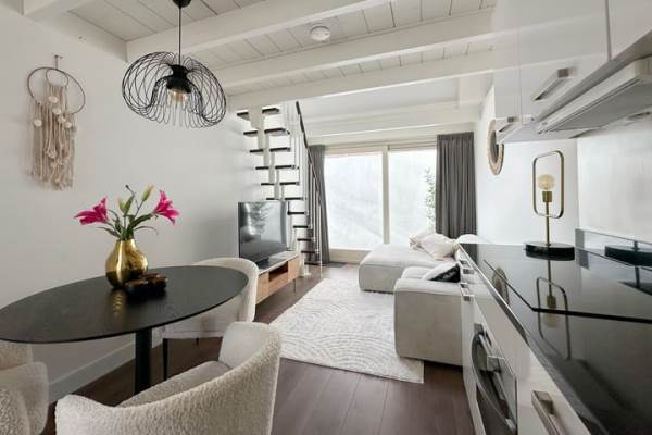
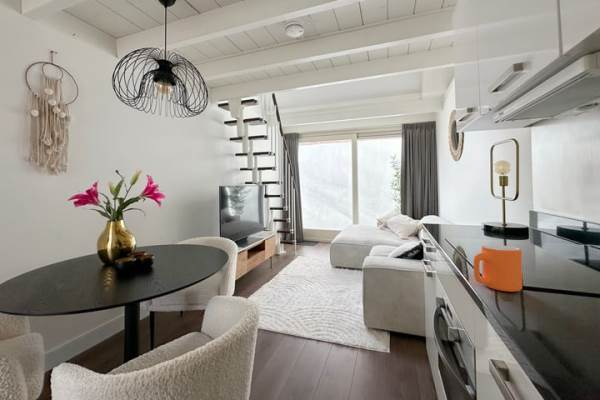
+ mug (499, 268)
